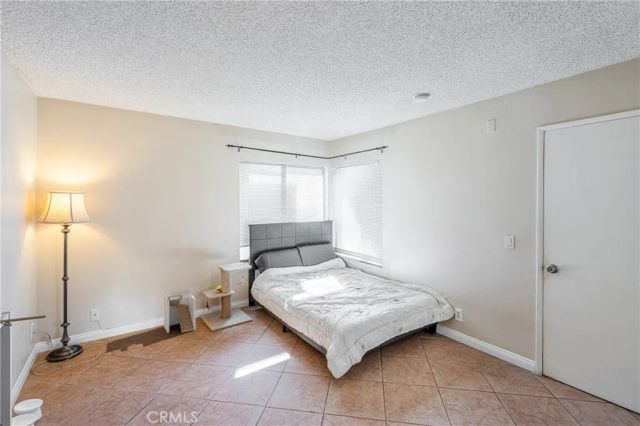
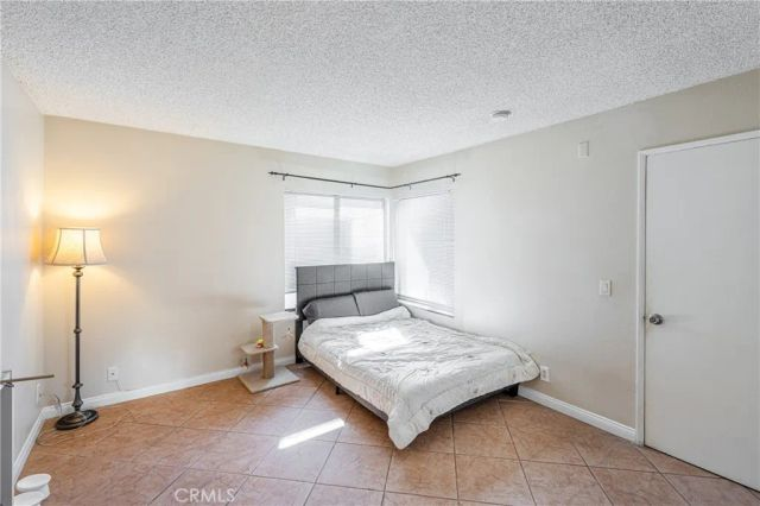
- staircase (179, 310)
